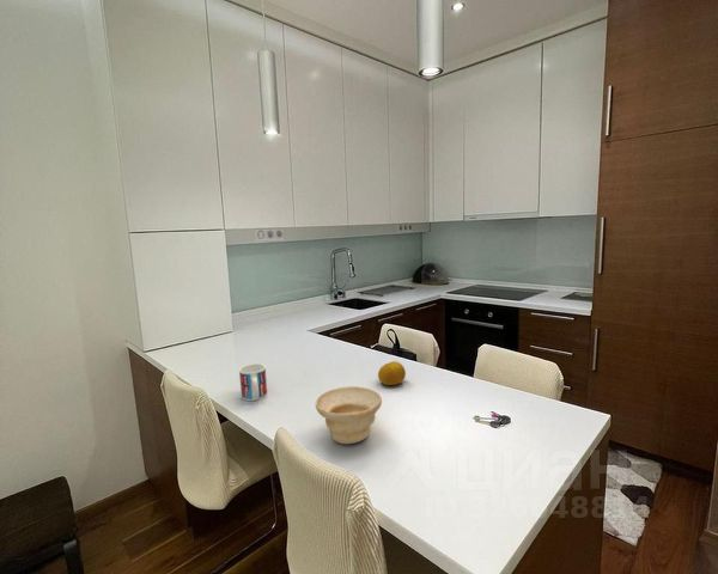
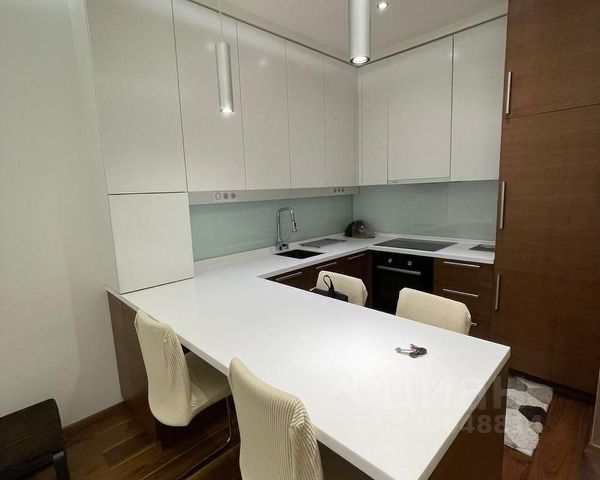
- fruit (391, 373)
- mug (255, 383)
- bowl (348, 417)
